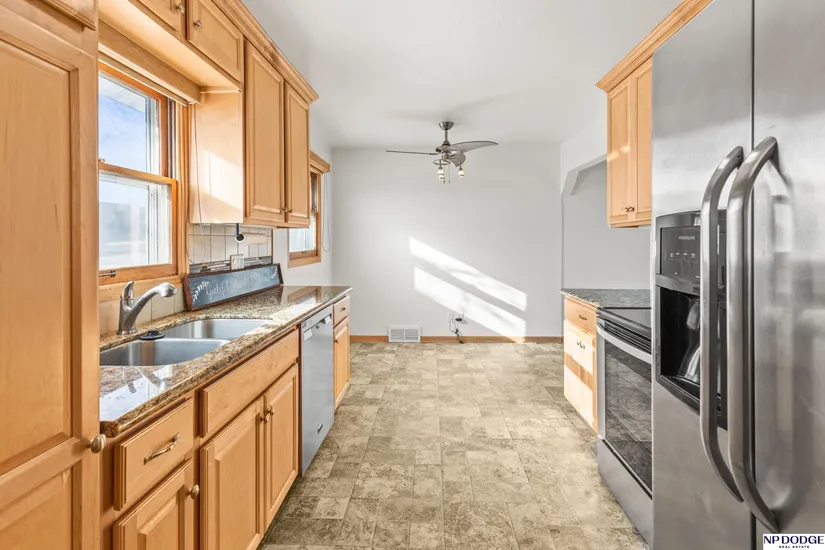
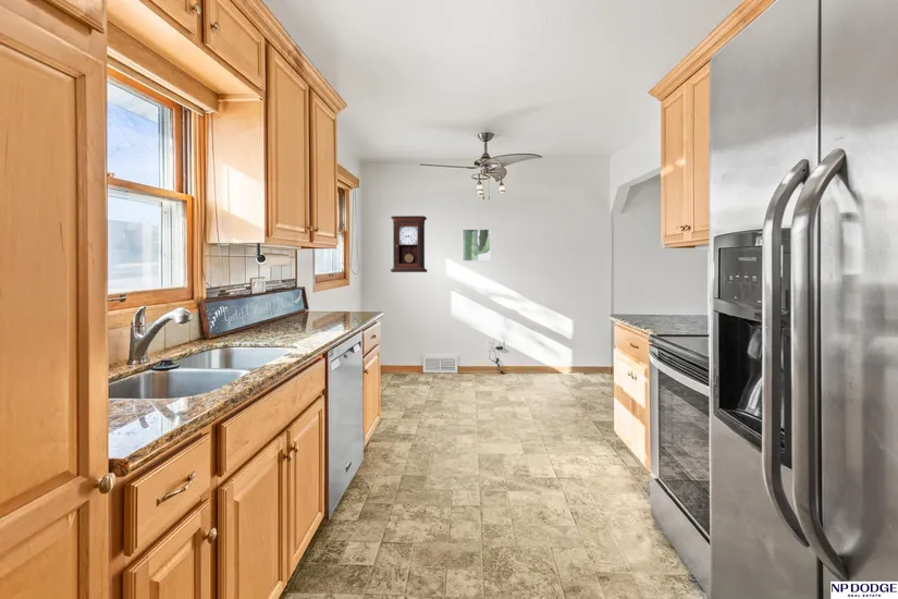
+ pendulum clock (408, 244)
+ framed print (476, 245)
